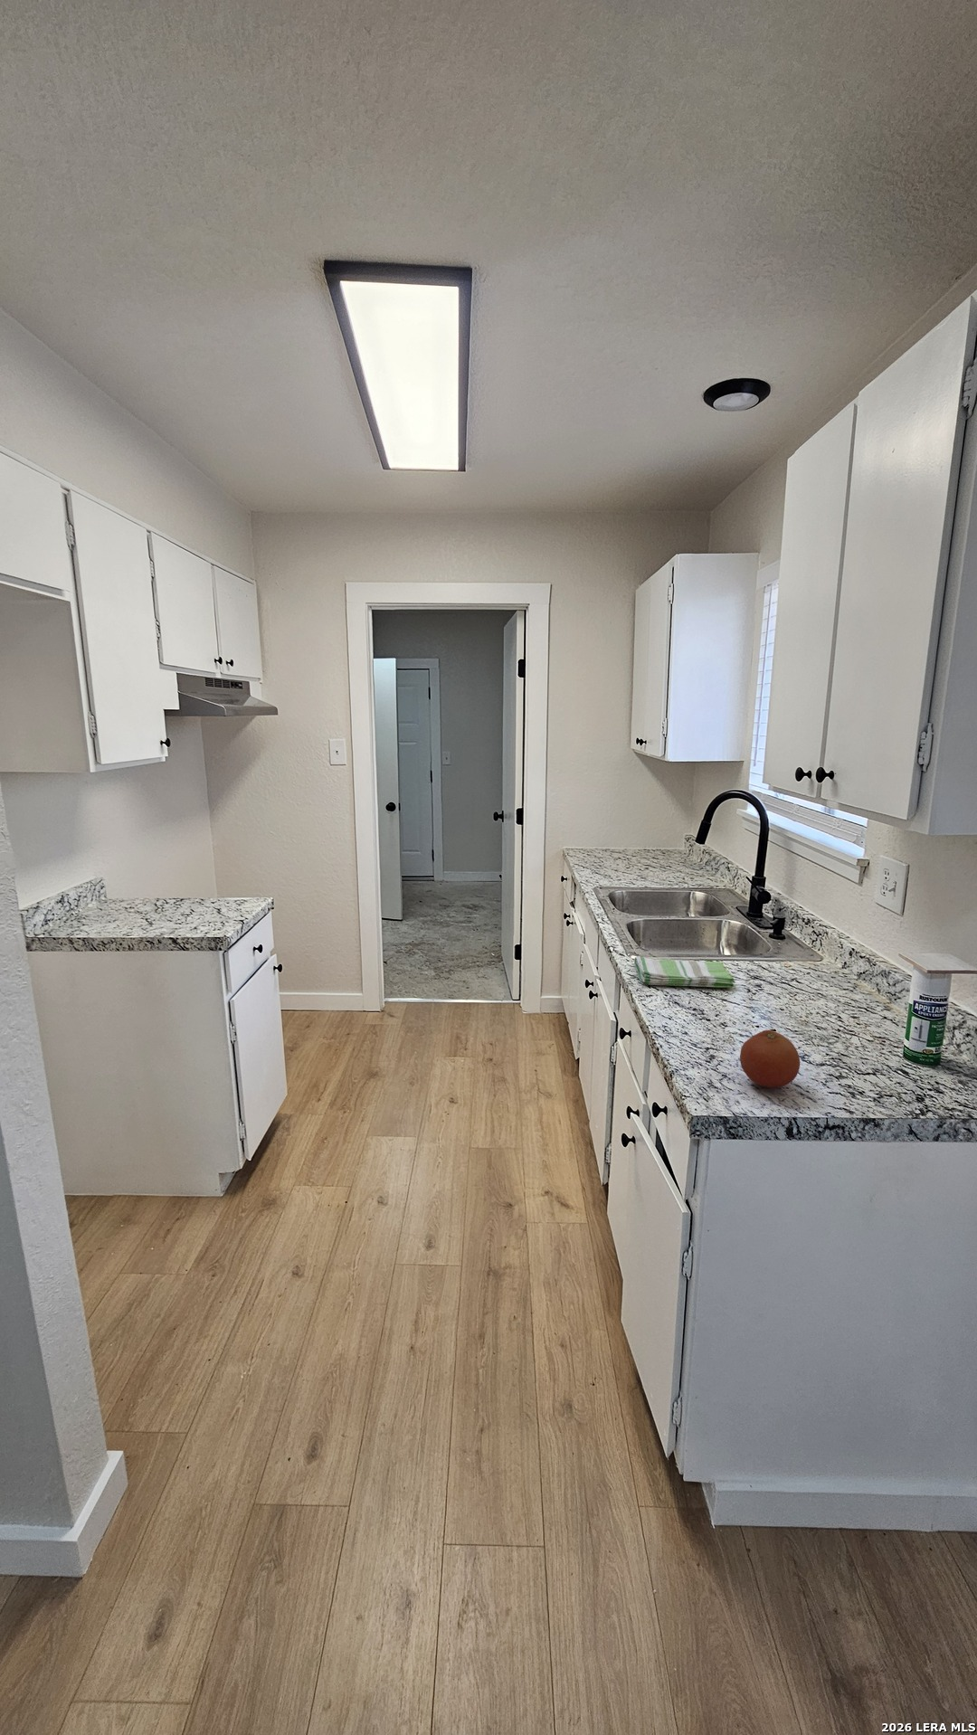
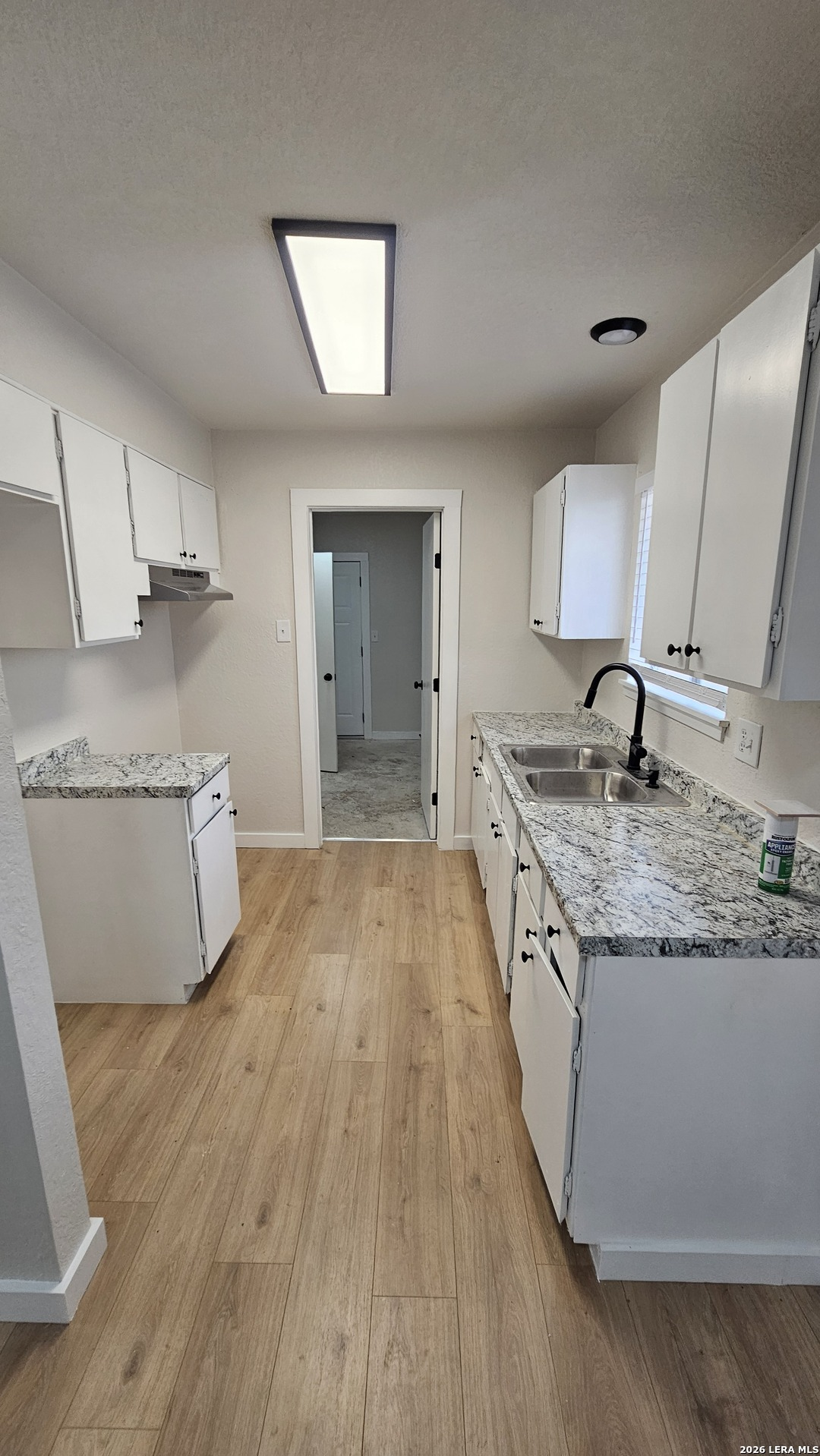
- dish towel (682, 969)
- fruit (768, 1057)
